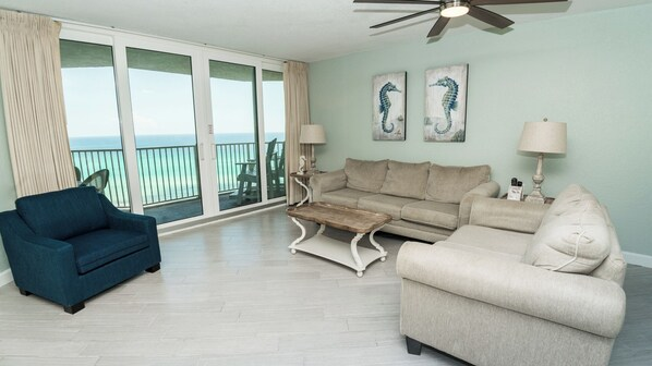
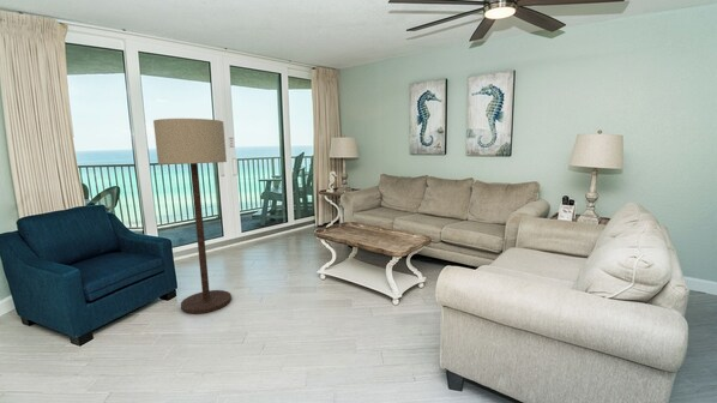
+ floor lamp (198, 215)
